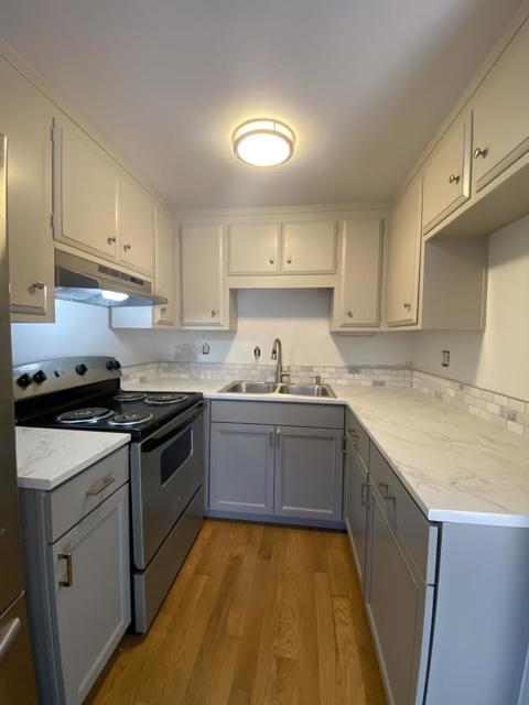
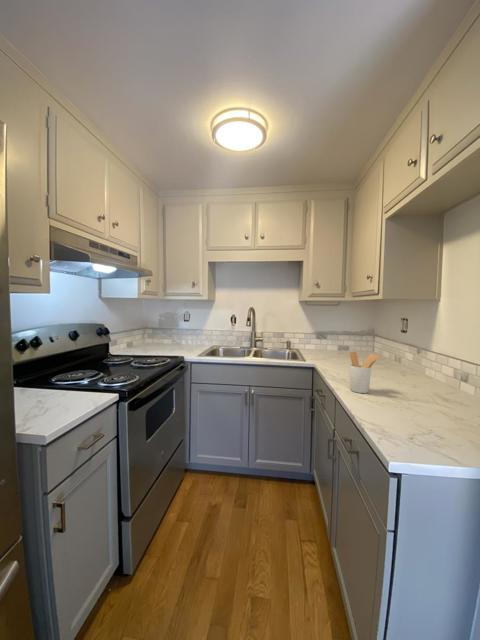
+ utensil holder (364, 371)
